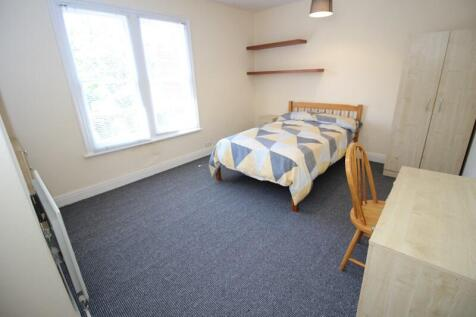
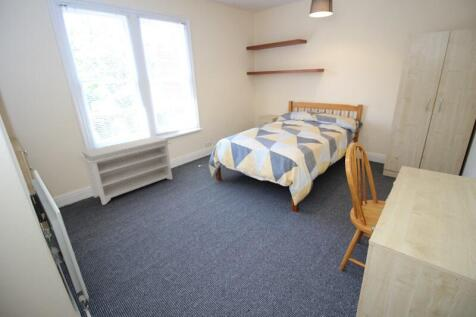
+ bench (132, 166)
